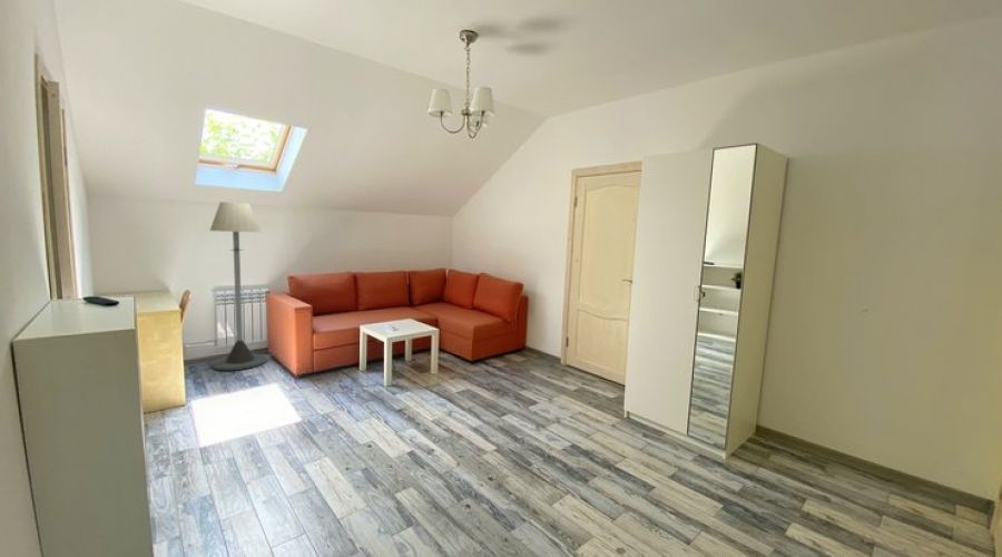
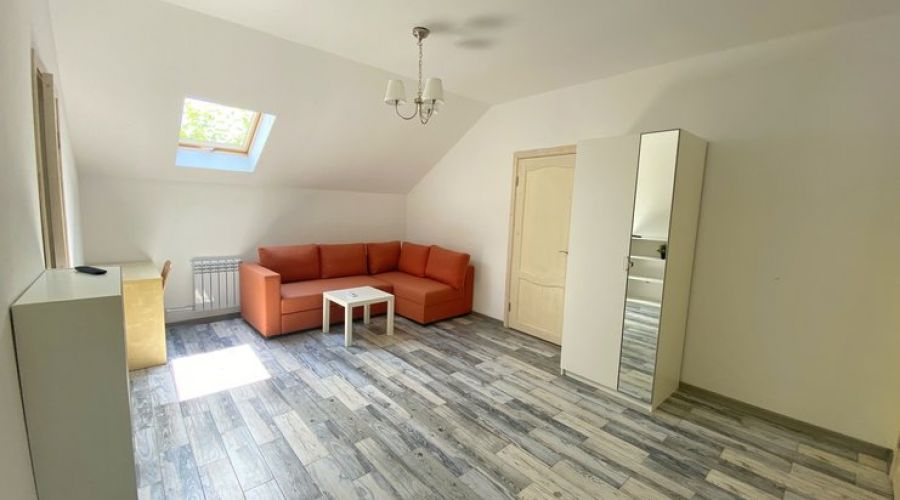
- floor lamp (237, 284)
